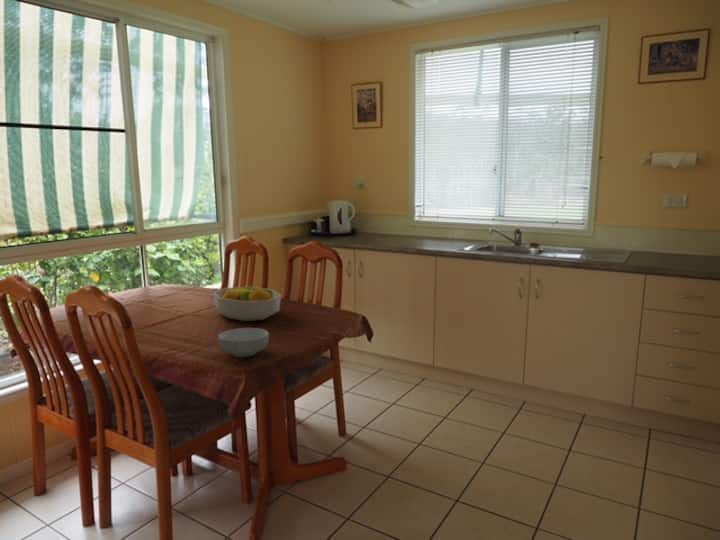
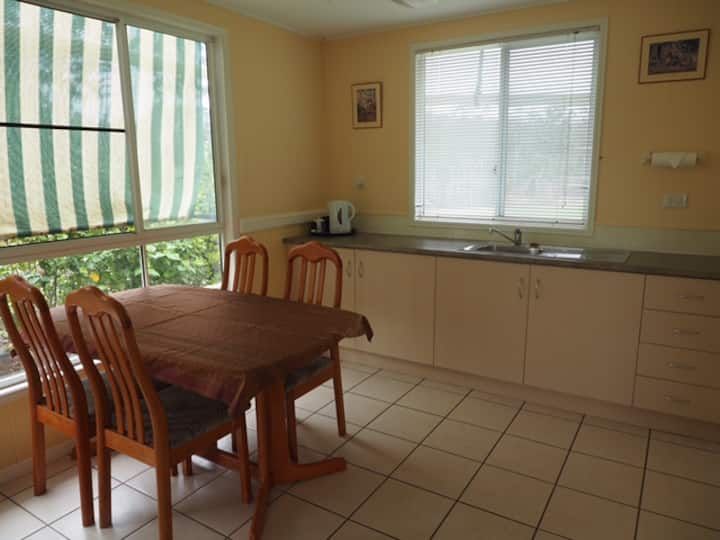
- cereal bowl (244, 343)
- fruit bowl (246, 299)
